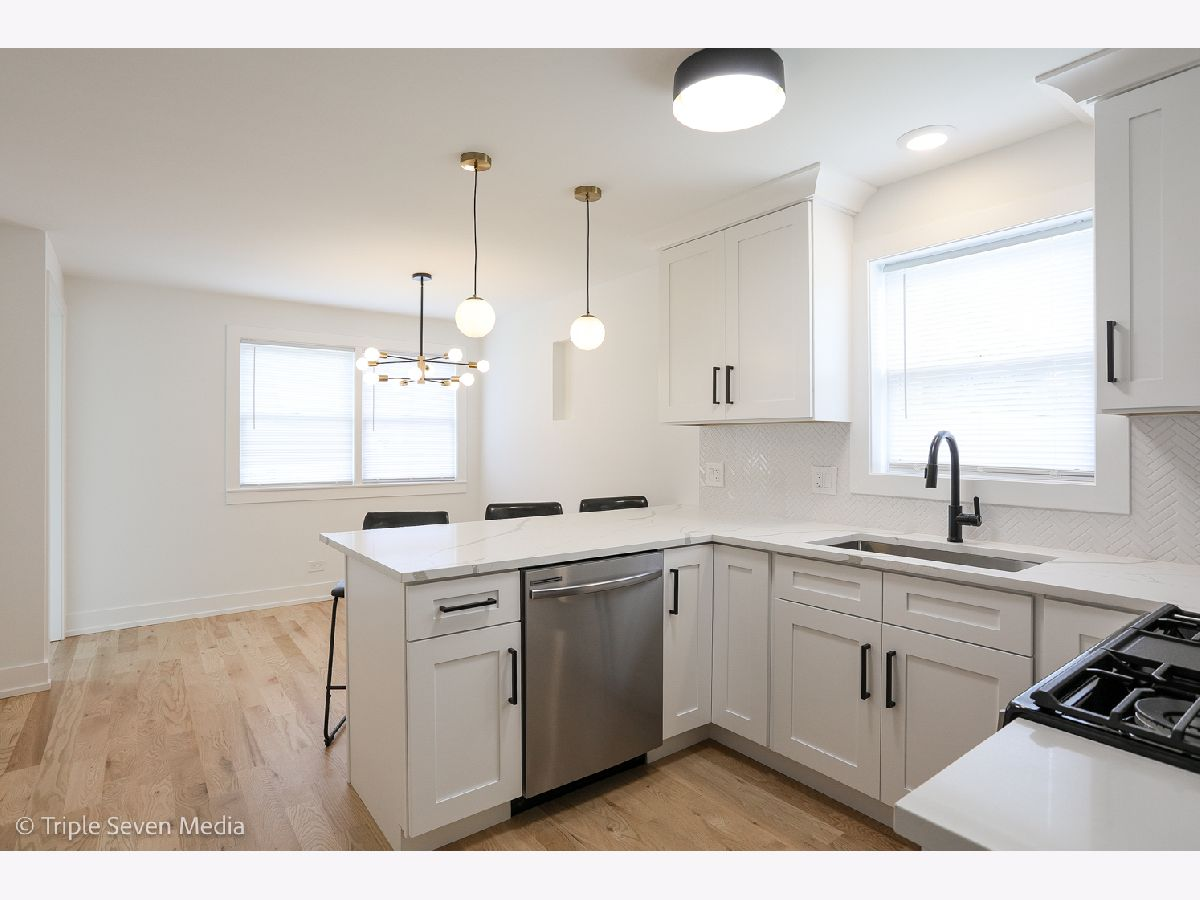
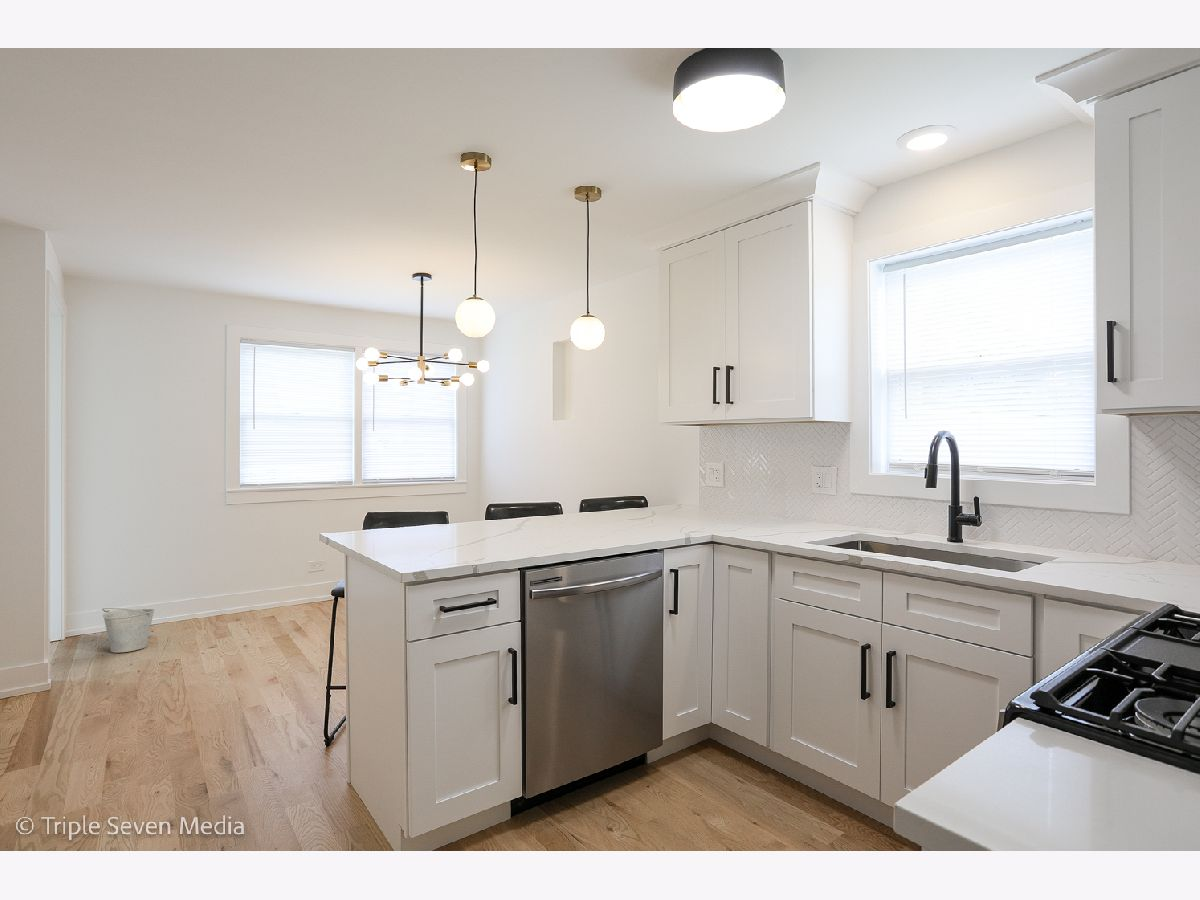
+ bucket (128, 626)
